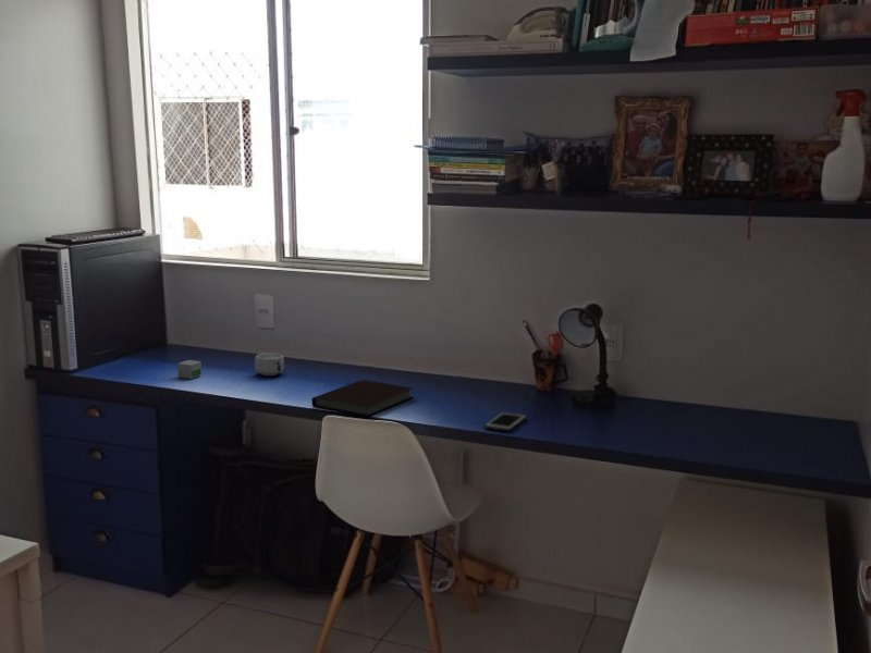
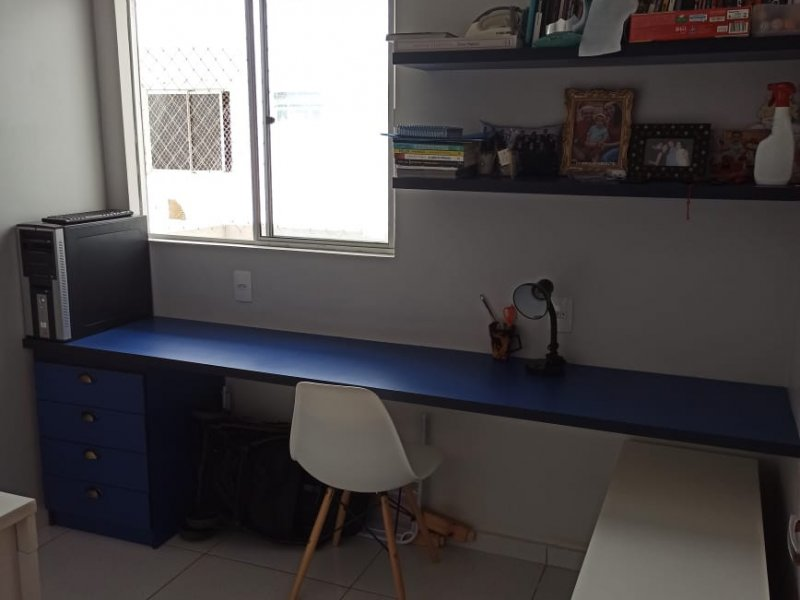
- cell phone (505, 421)
- small box (189, 369)
- mug (271, 364)
- notebook (364, 396)
